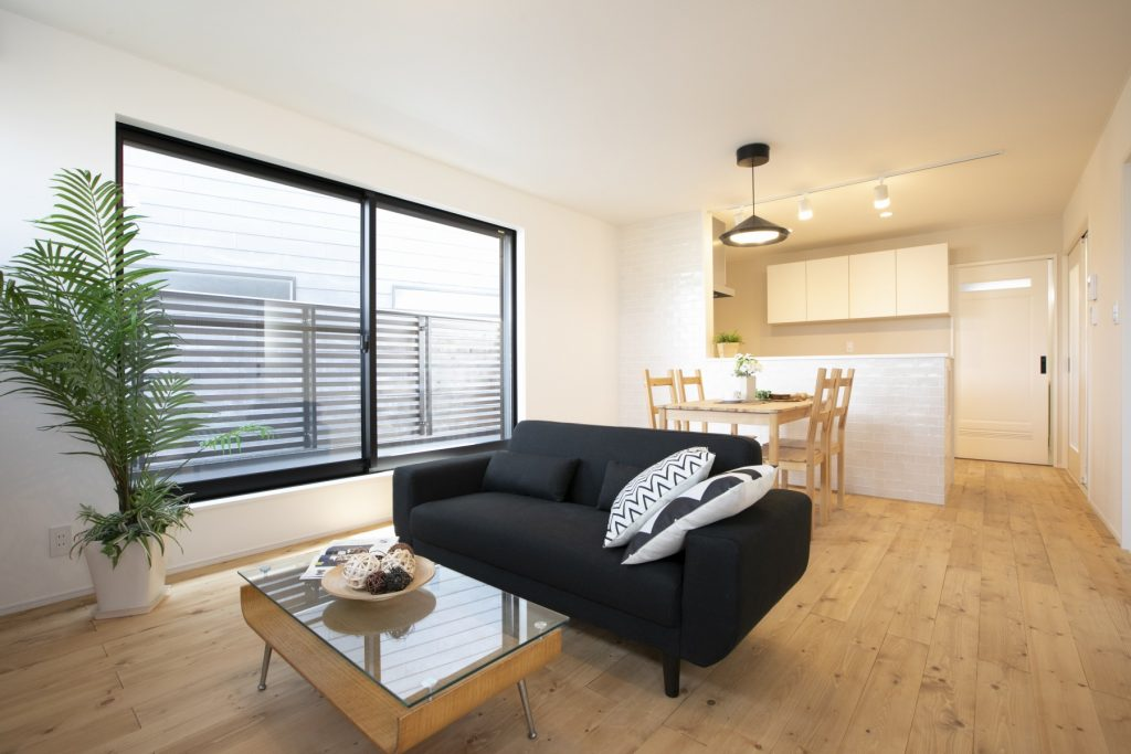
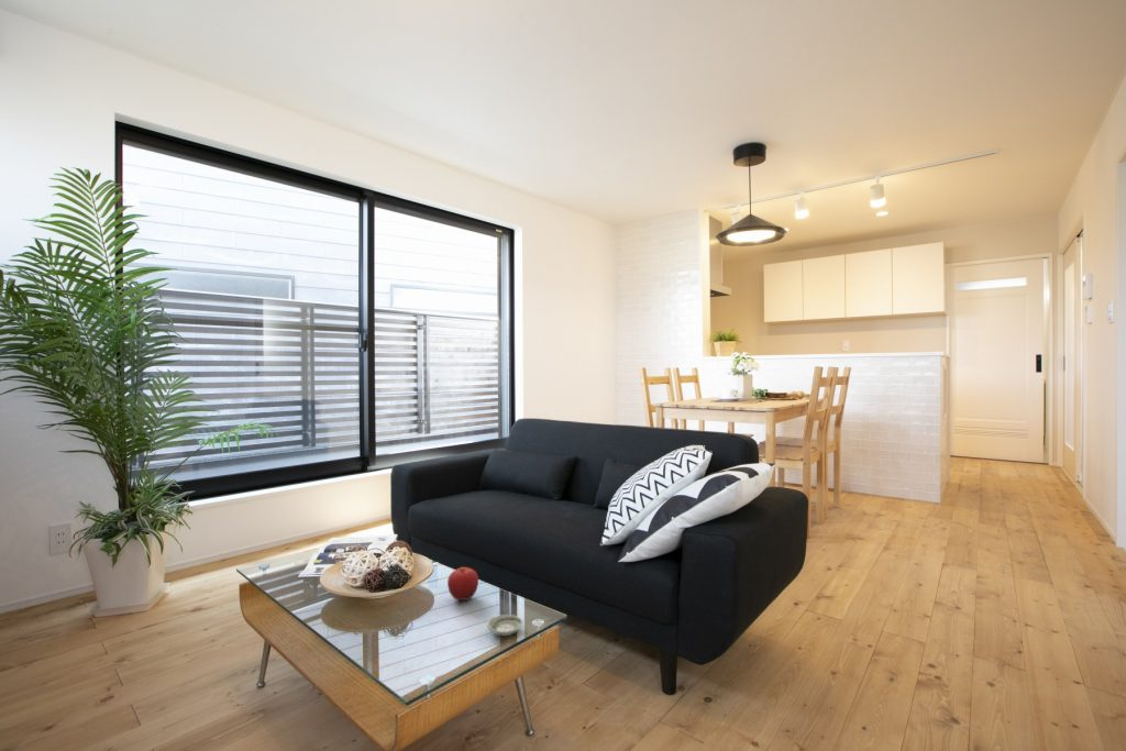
+ saucer (505, 627)
+ fruit (463, 583)
